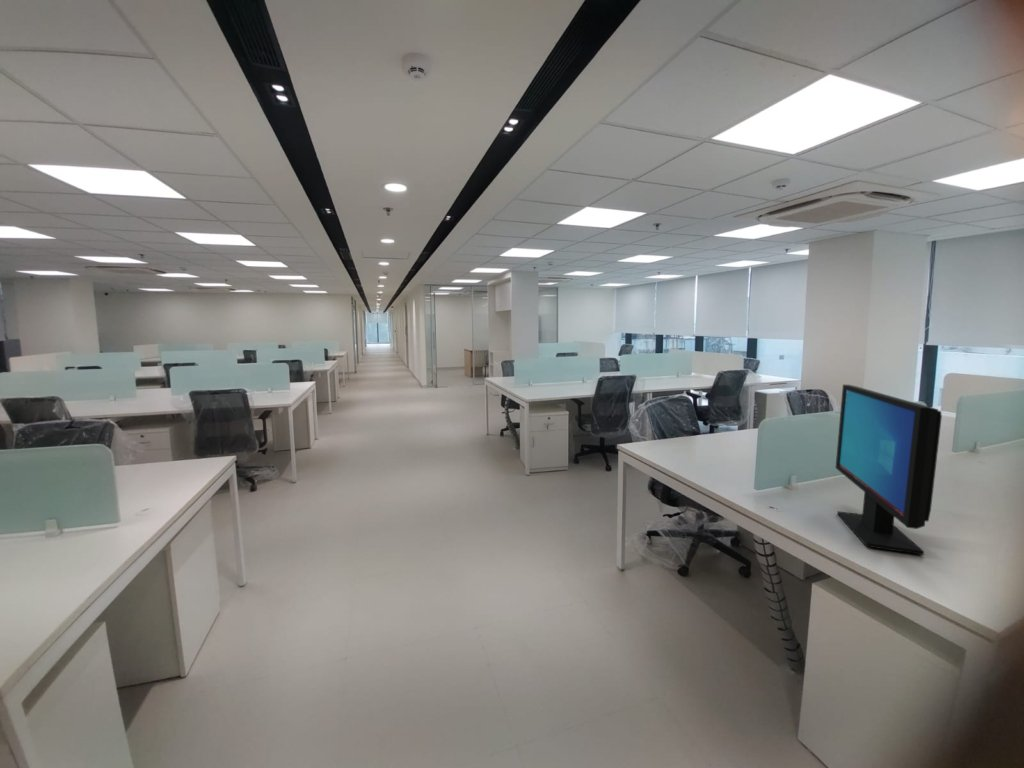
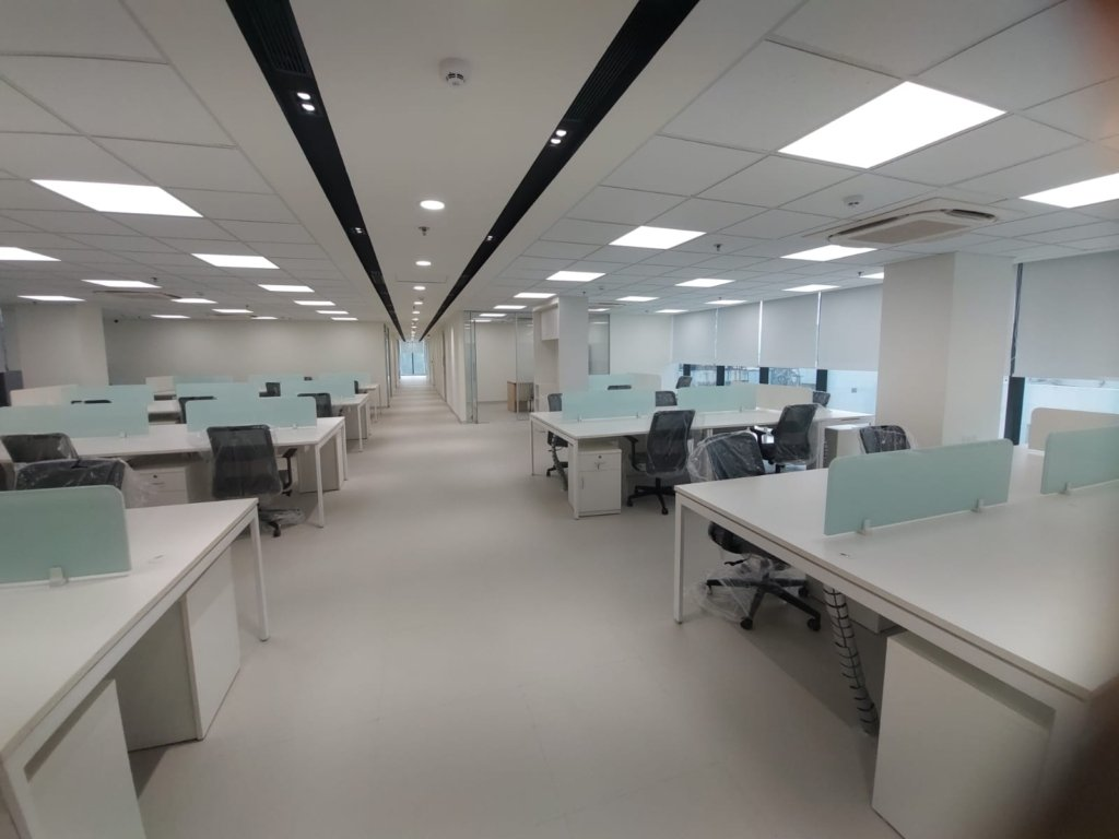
- computer monitor (882, 464)
